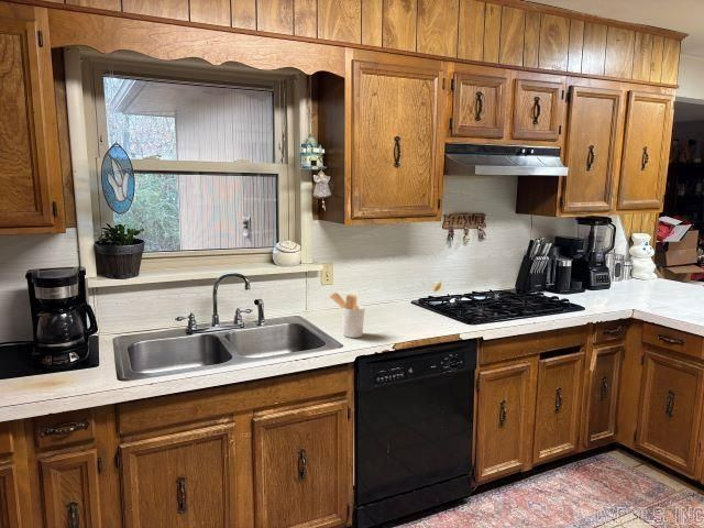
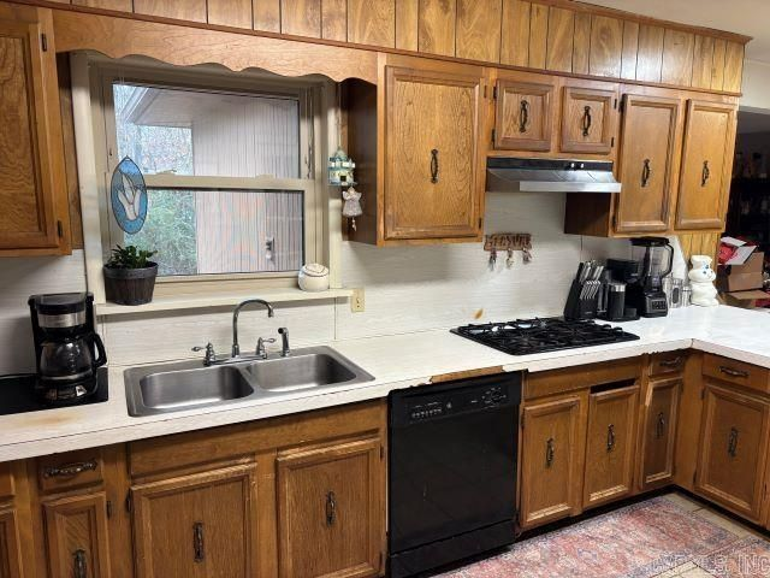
- utensil holder (346, 314)
